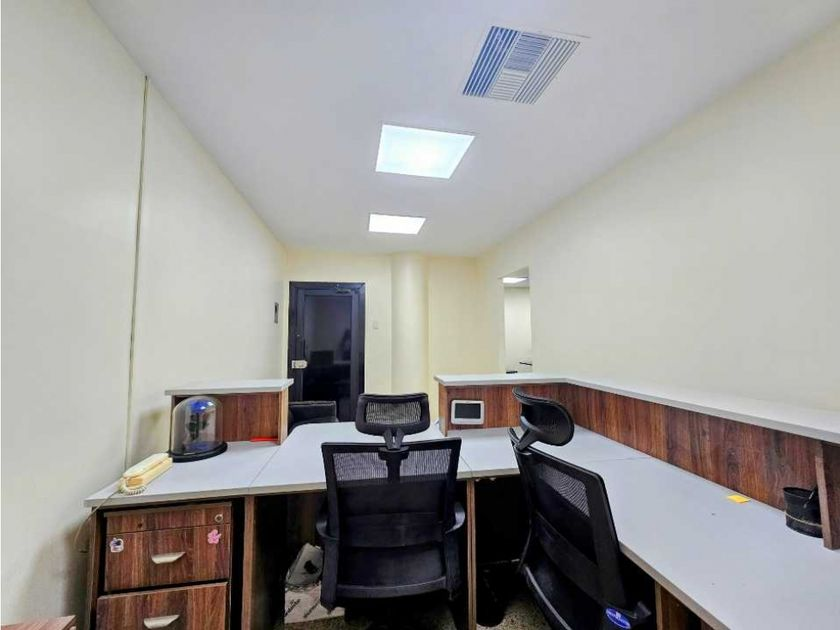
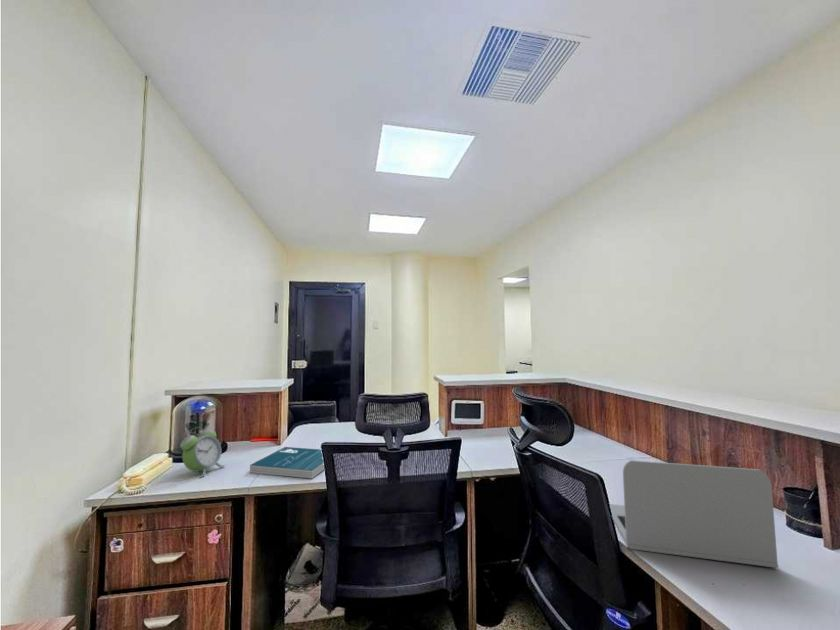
+ laptop (674, 491)
+ alarm clock (203, 449)
+ book (297, 461)
